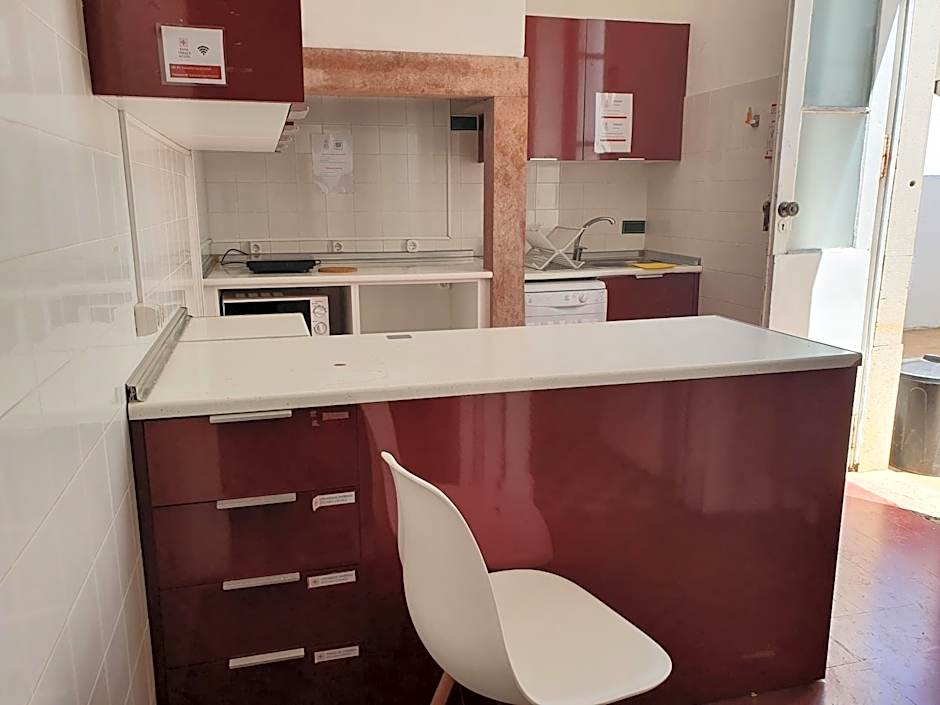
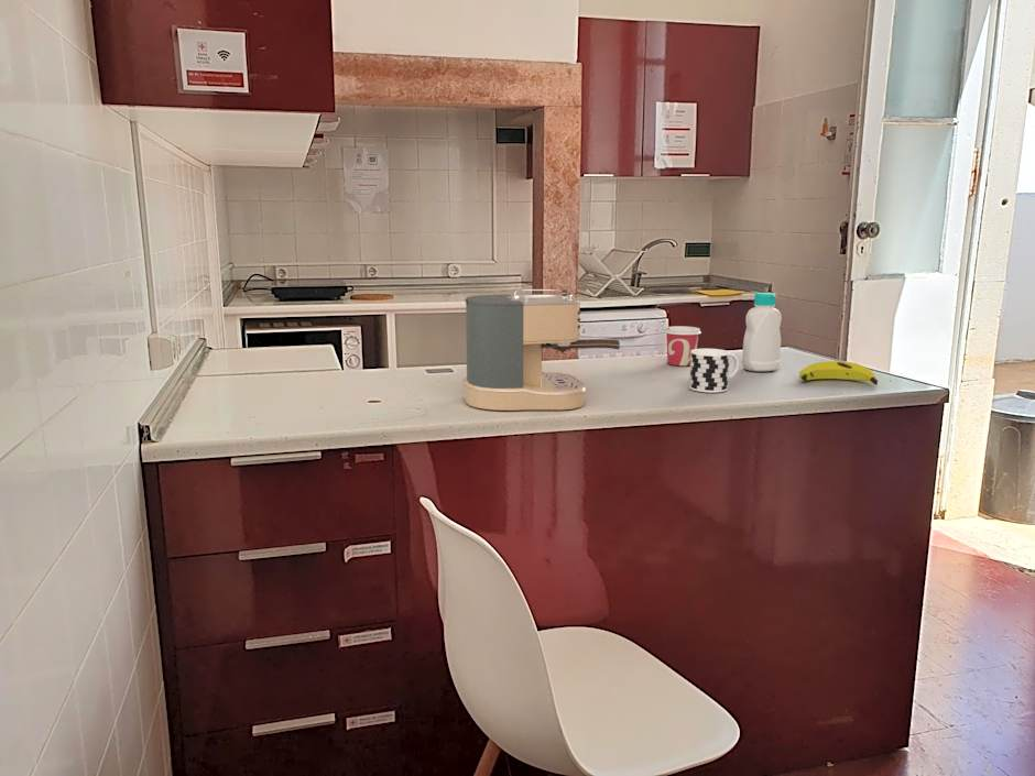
+ banana (838, 373)
+ cup (715, 370)
+ coffee maker (541, 345)
+ bottle (762, 331)
+ cup (682, 346)
